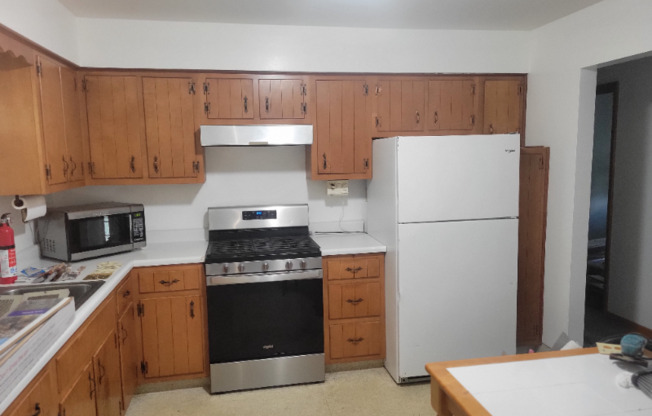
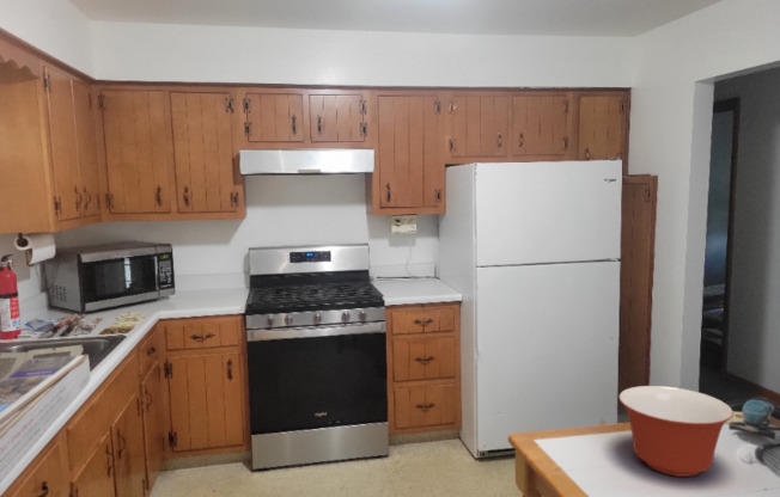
+ mixing bowl (672, 432)
